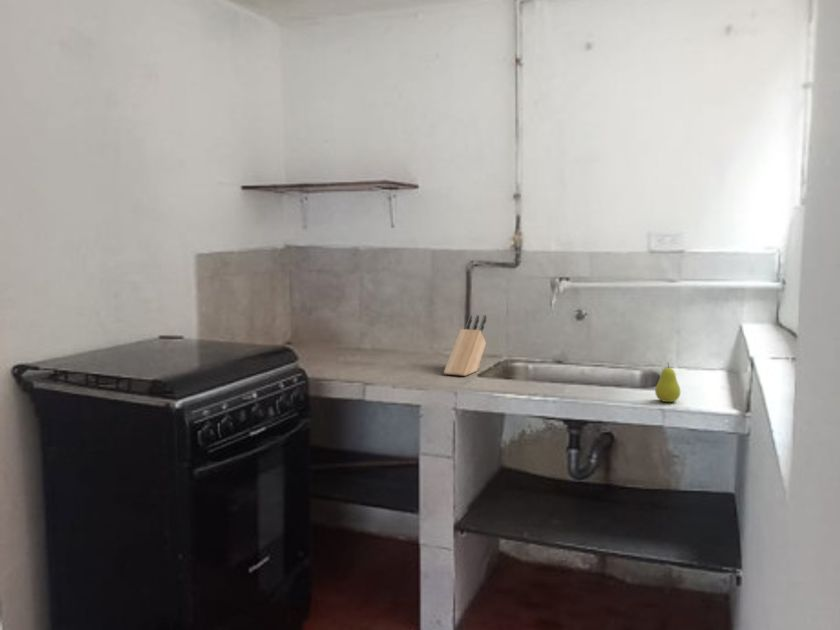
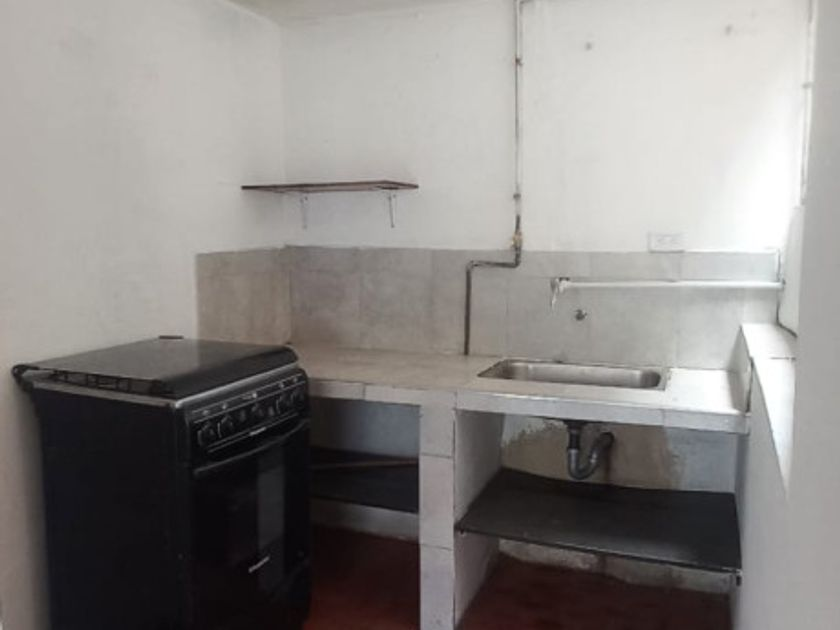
- fruit (668, 381)
- knife block (467, 343)
